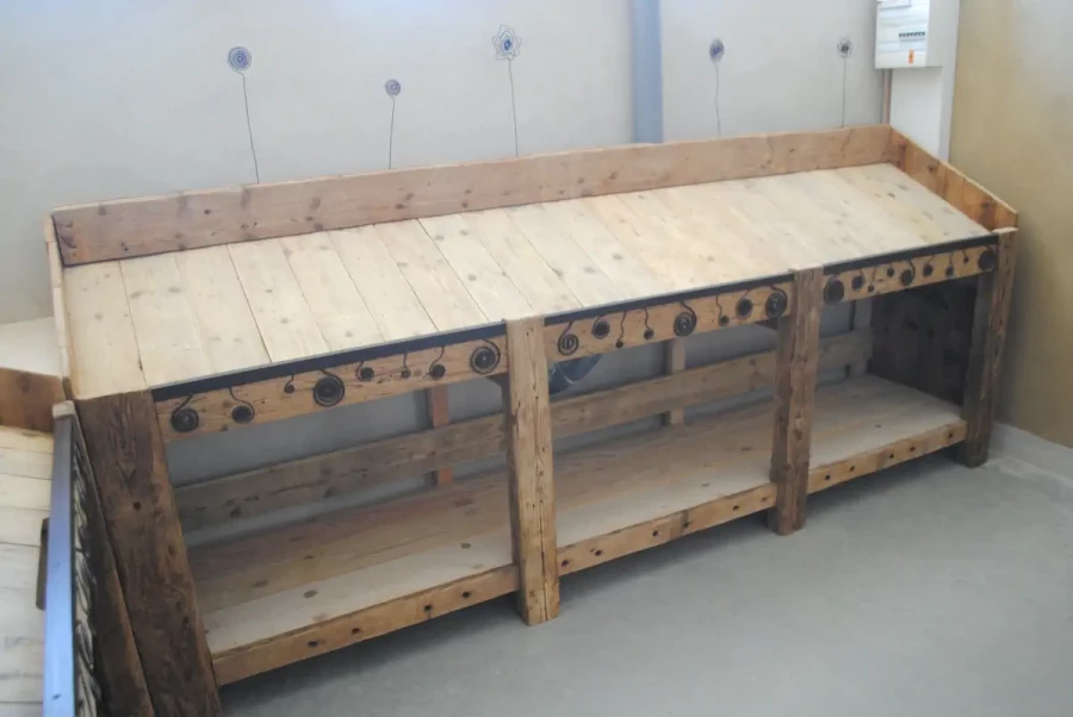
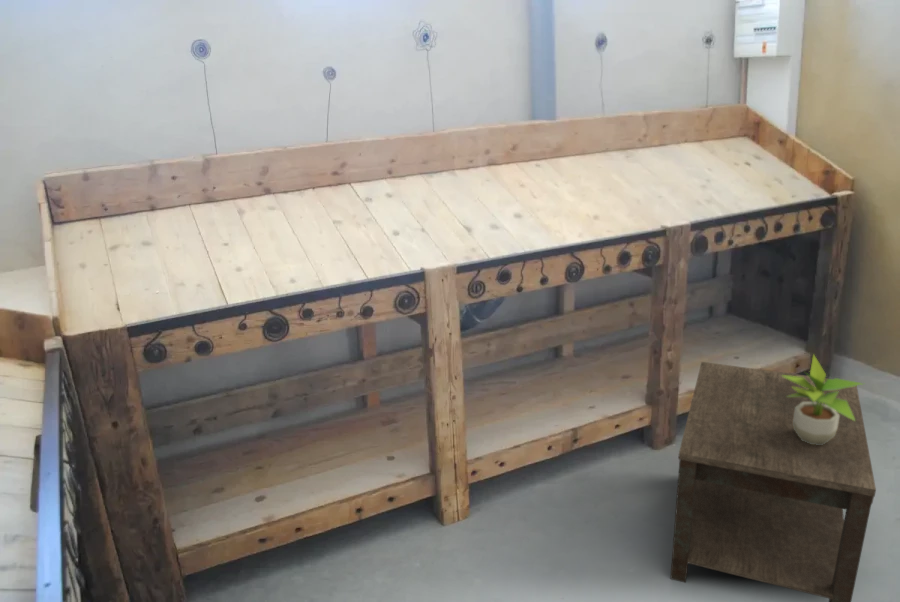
+ side table (767, 479)
+ potted plant (818, 405)
